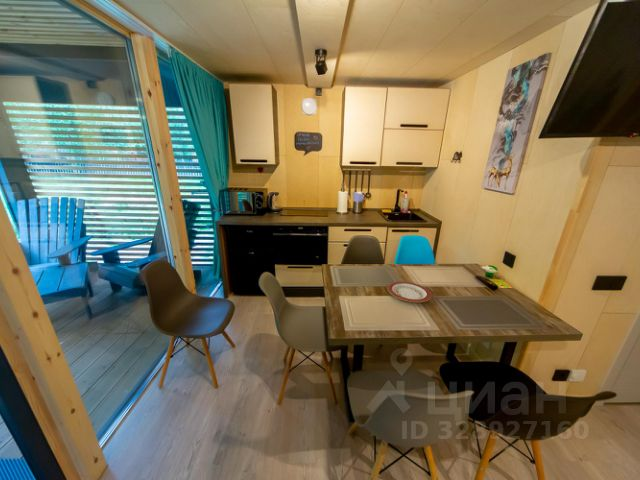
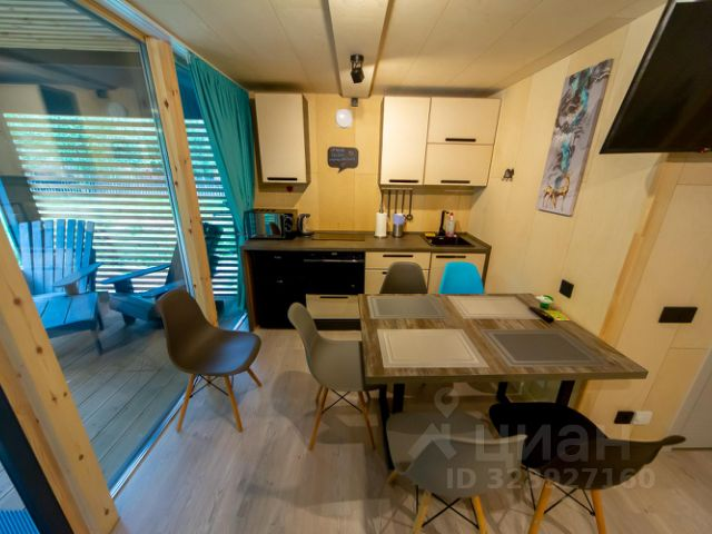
- plate (408, 292)
